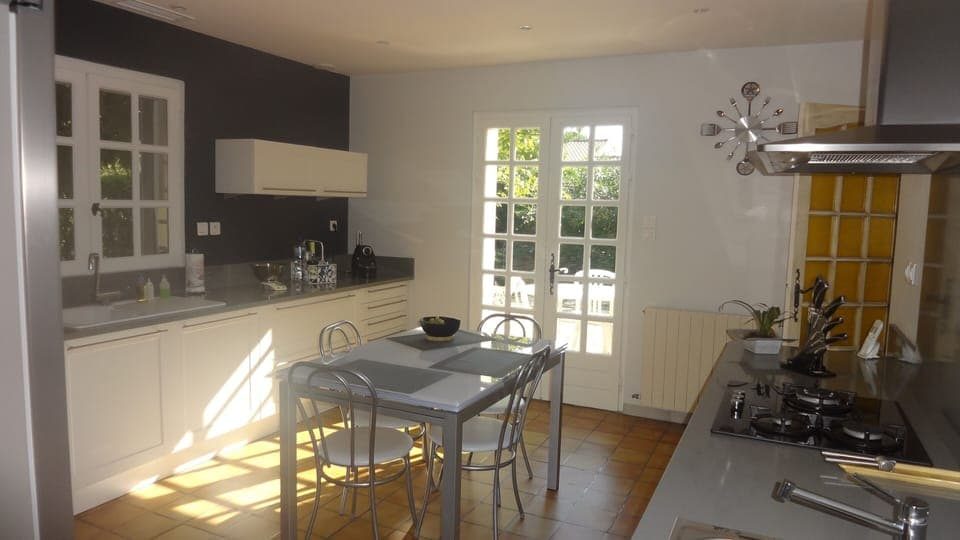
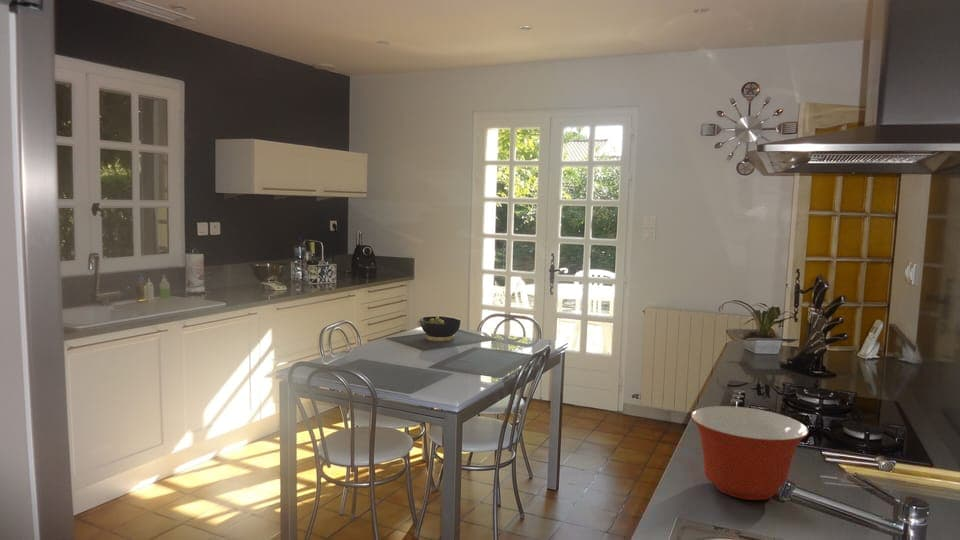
+ mixing bowl (745, 455)
